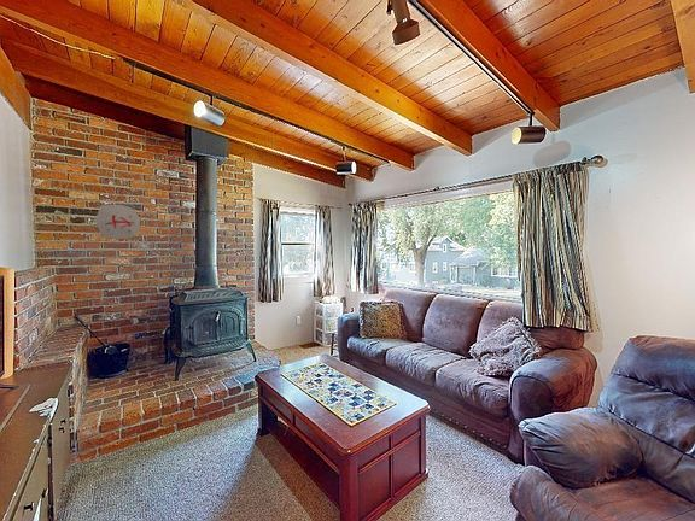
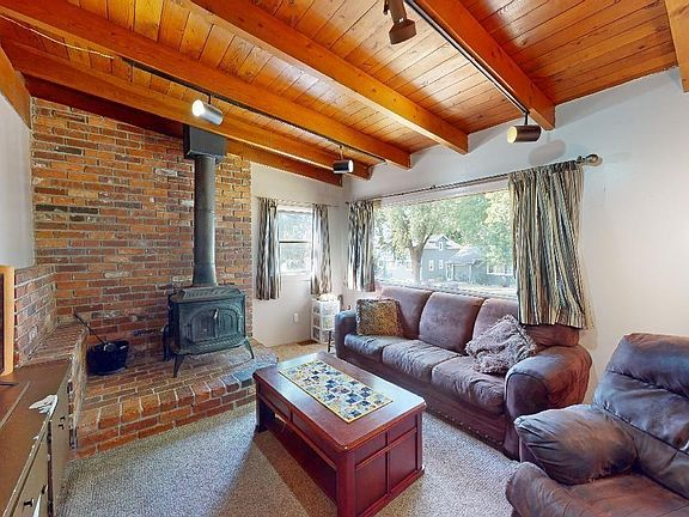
- decorative plate (117, 221)
